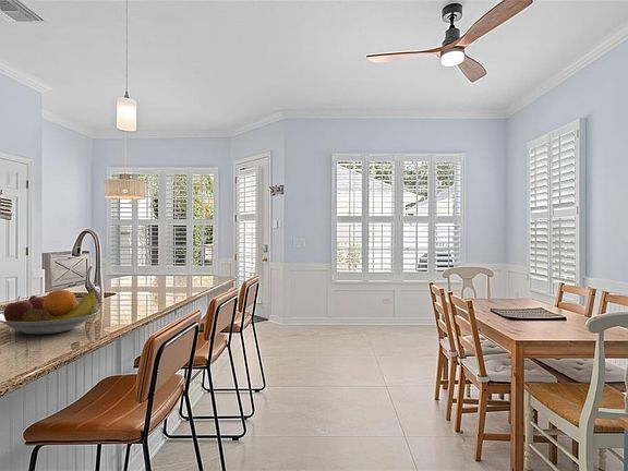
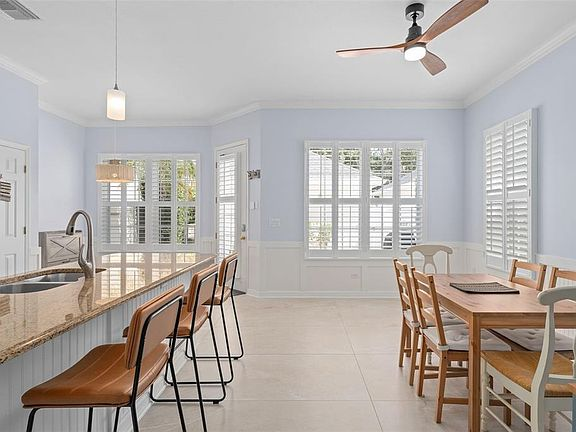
- fruit bowl (48, 310)
